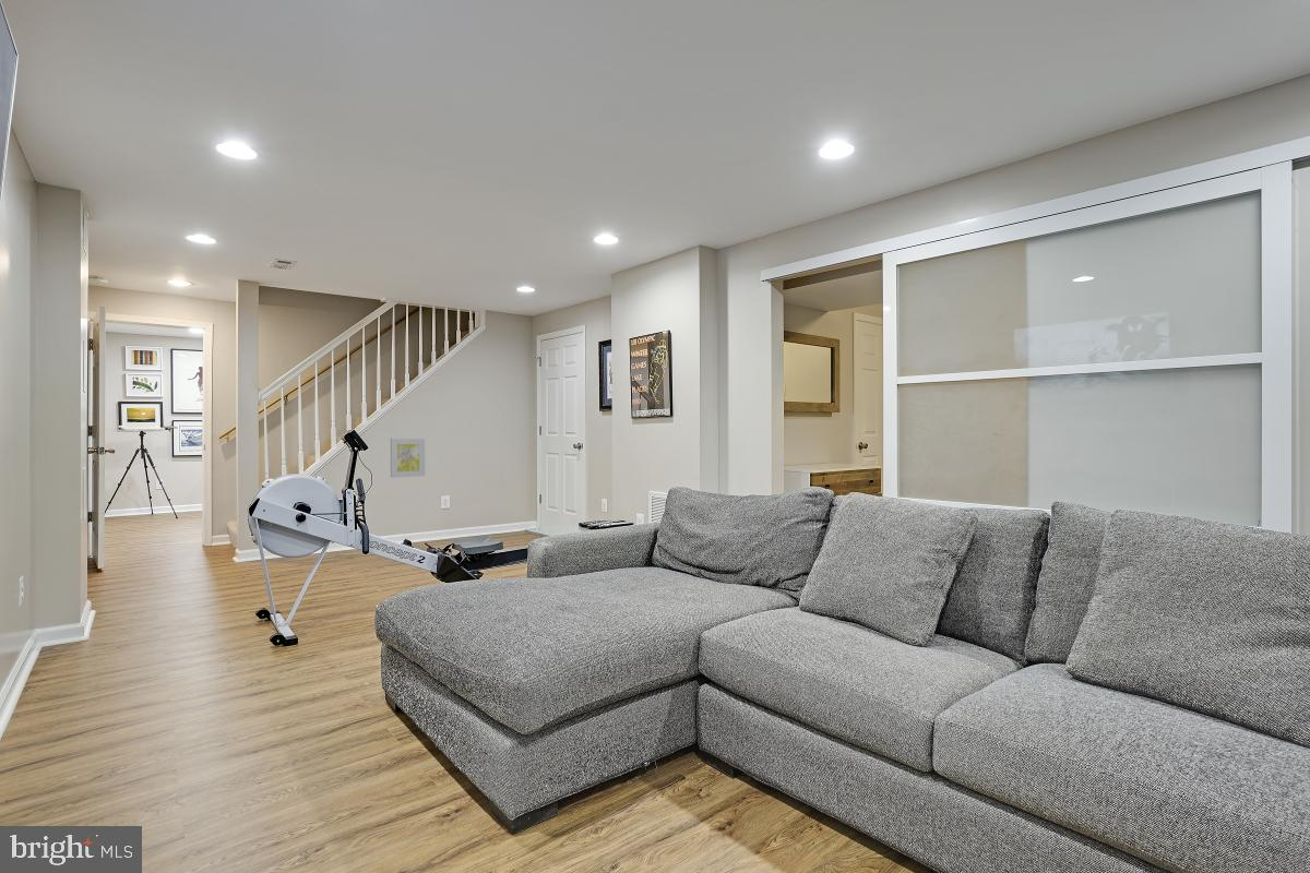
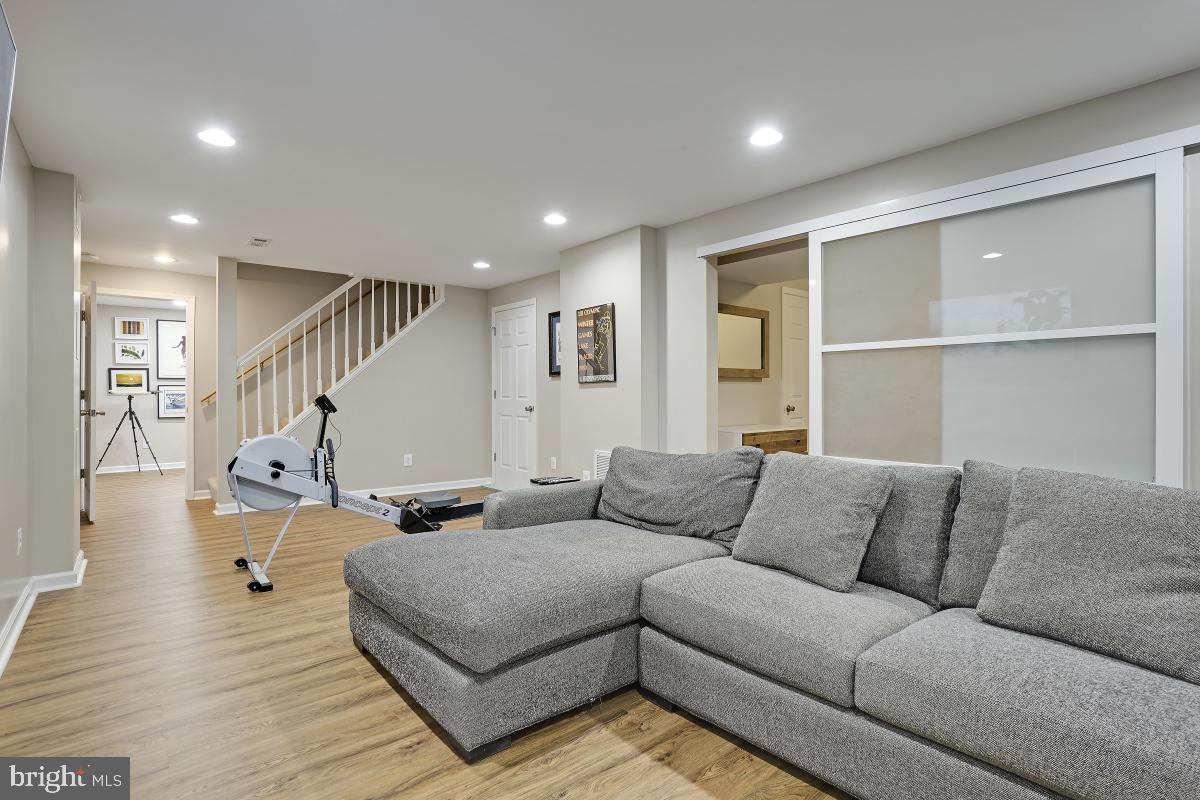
- wall art (407, 457)
